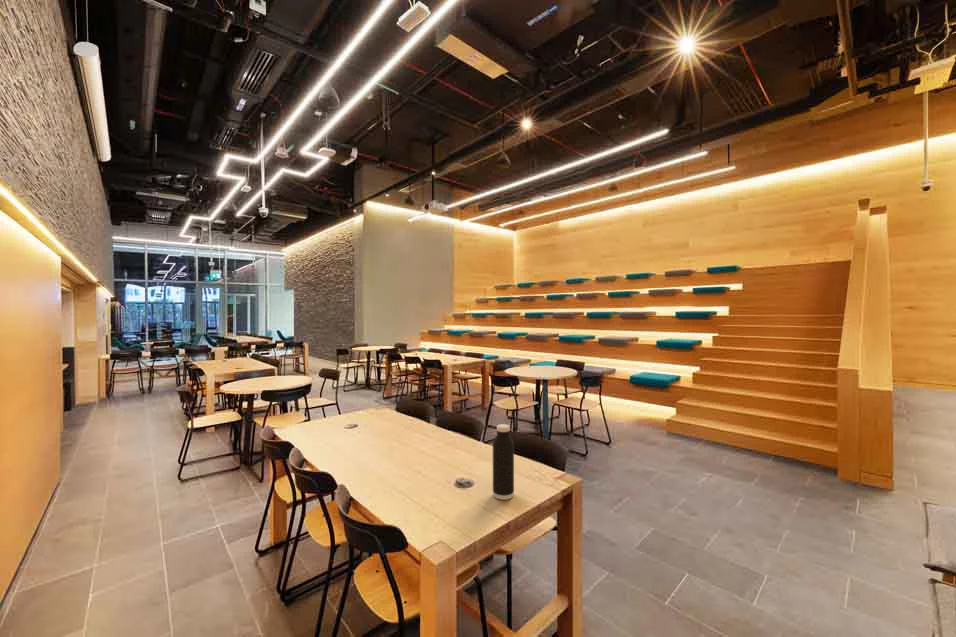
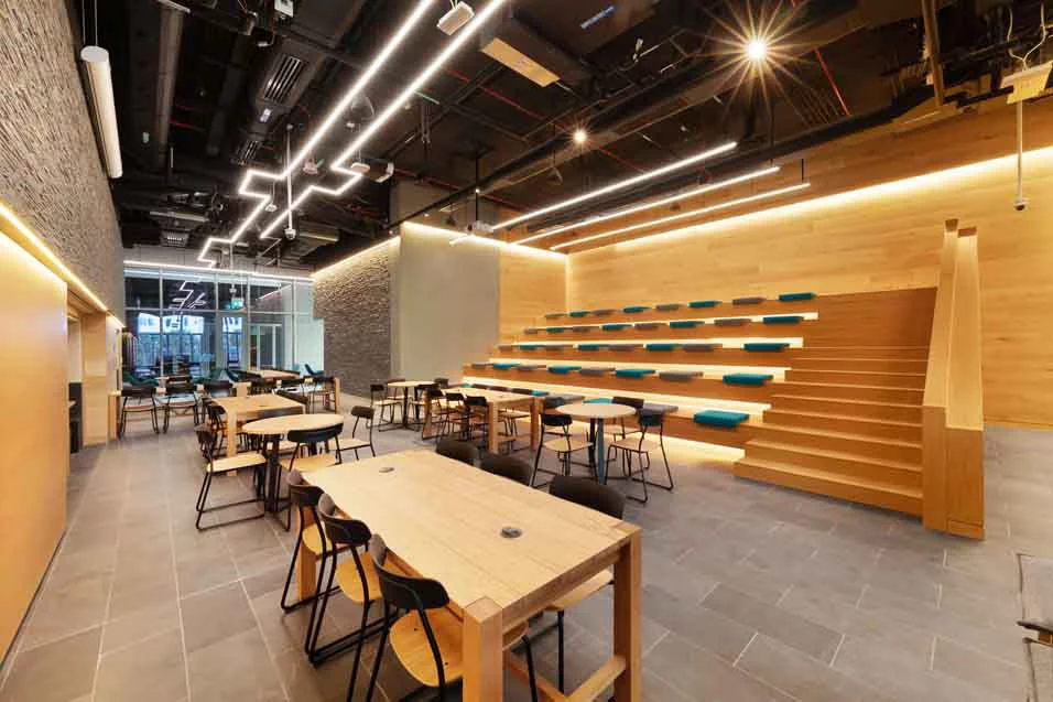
- water bottle (503, 460)
